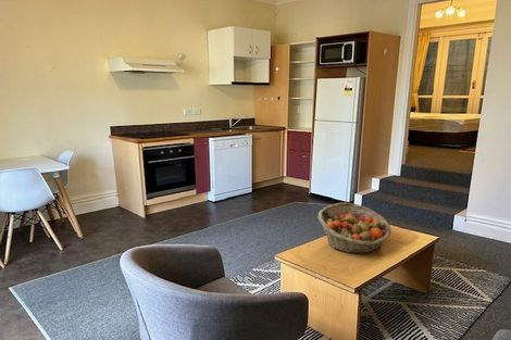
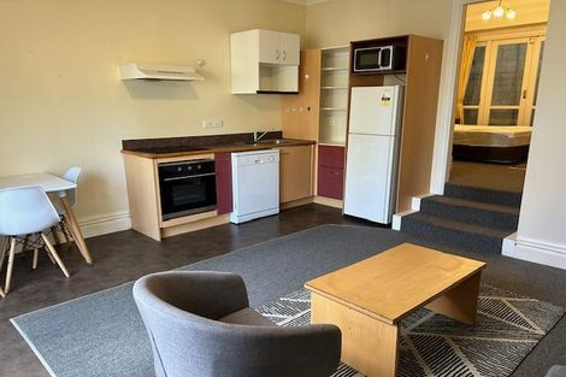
- fruit basket (353, 227)
